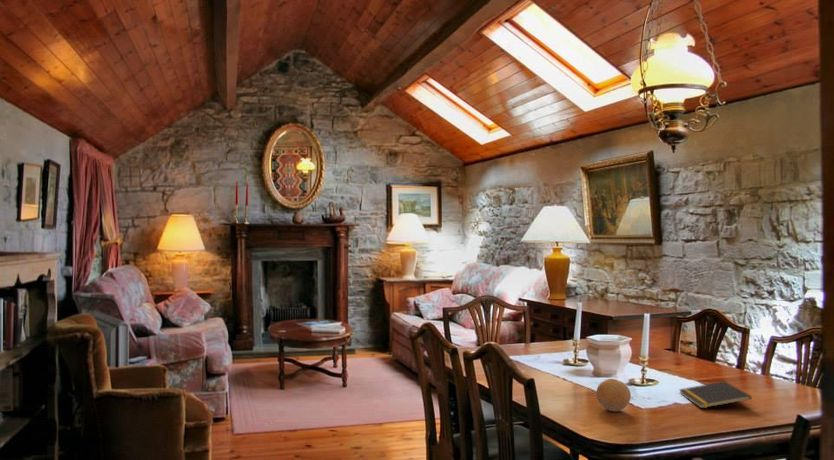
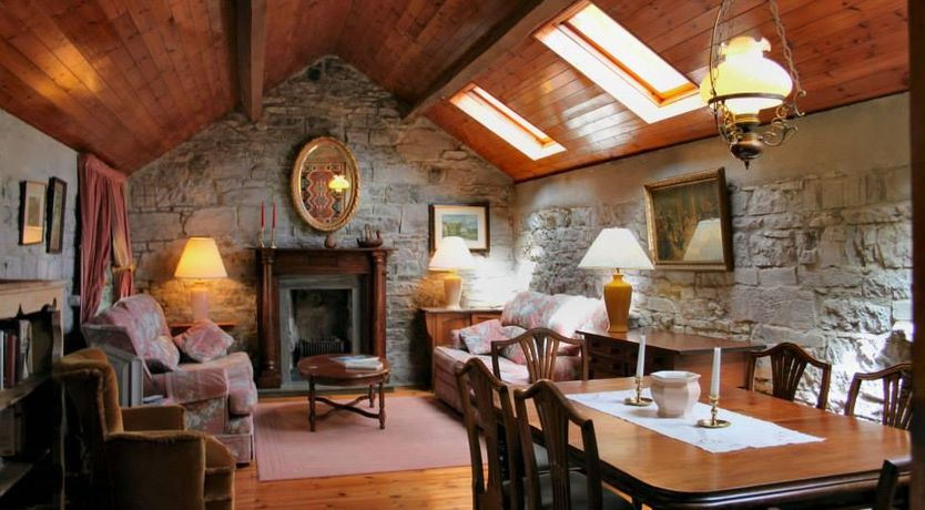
- fruit (613, 395)
- notepad (713, 394)
